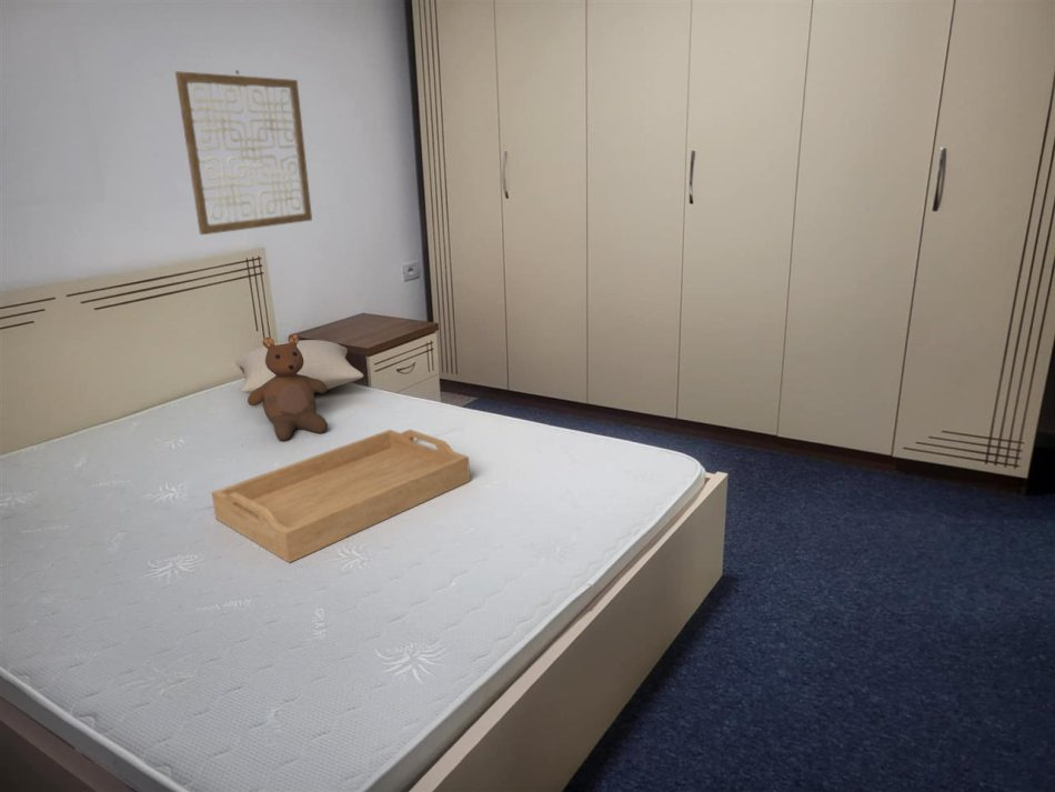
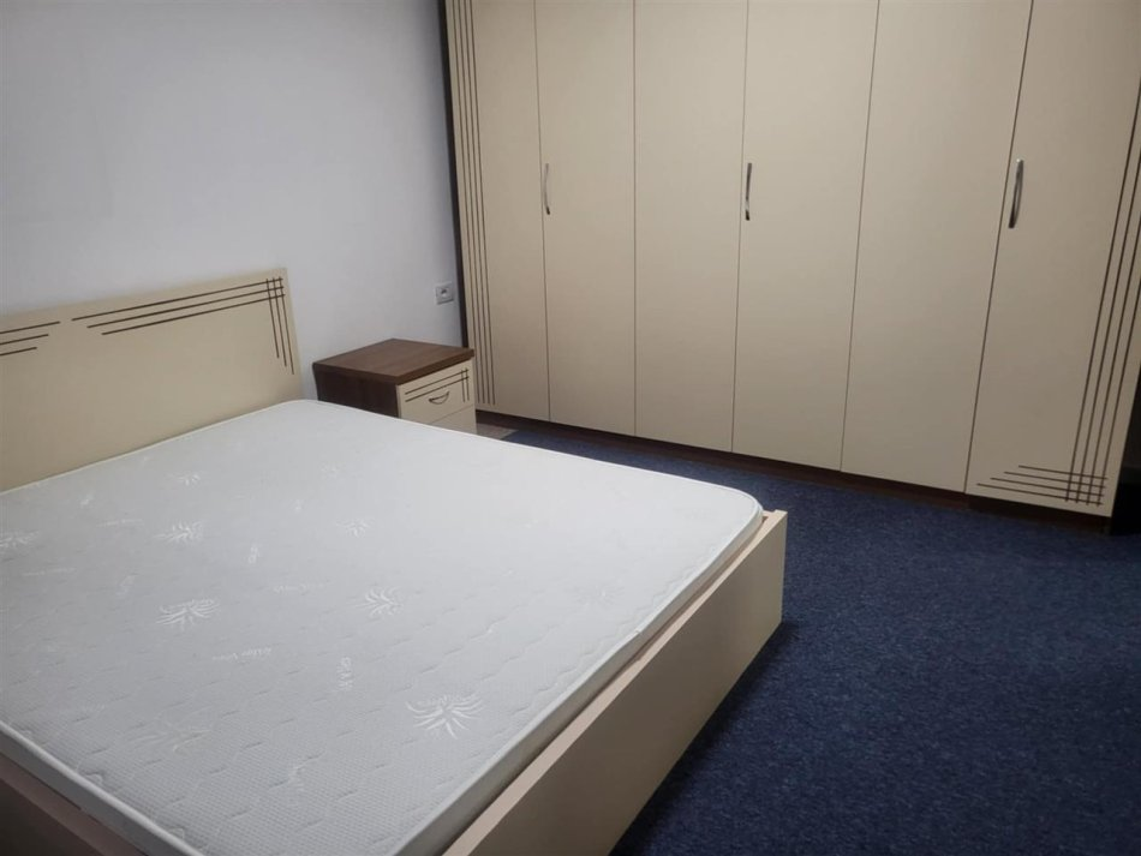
- pillow (300, 370)
- wall art (250, 149)
- serving tray (346, 482)
- teddy bear (290, 384)
